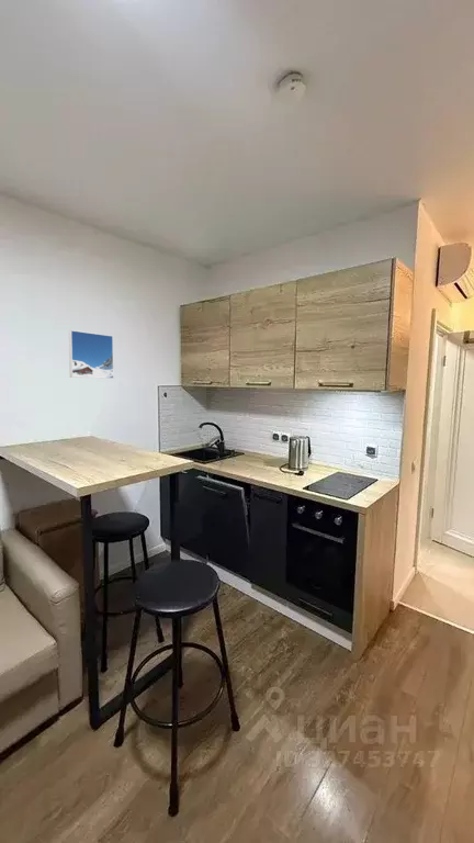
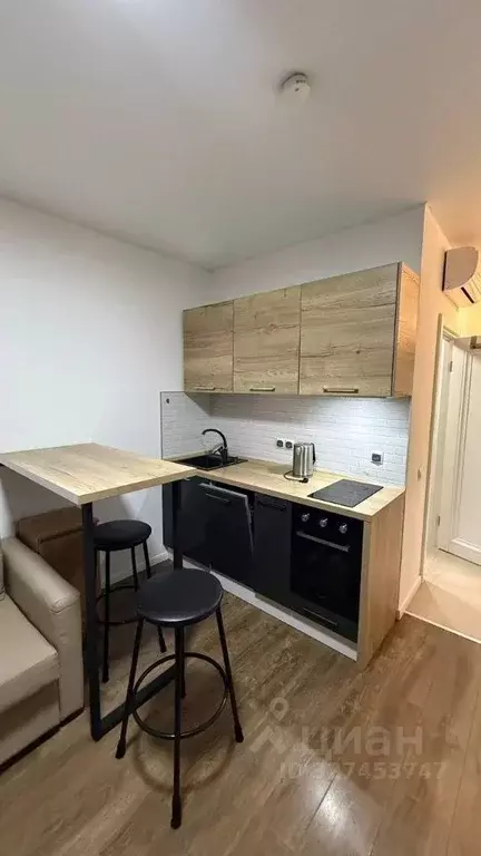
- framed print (92, 356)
